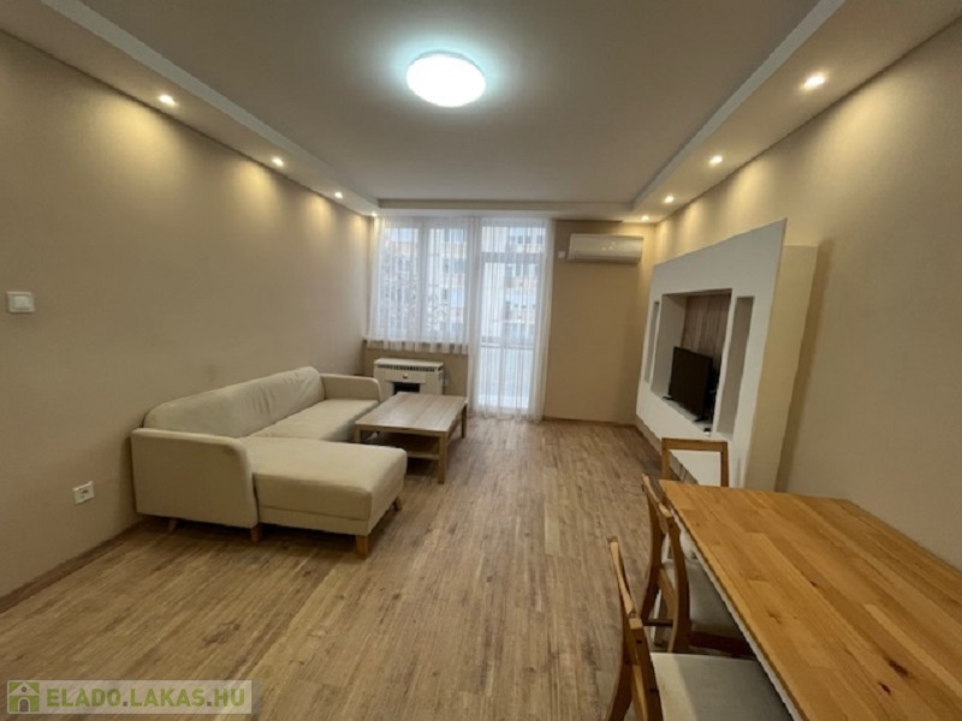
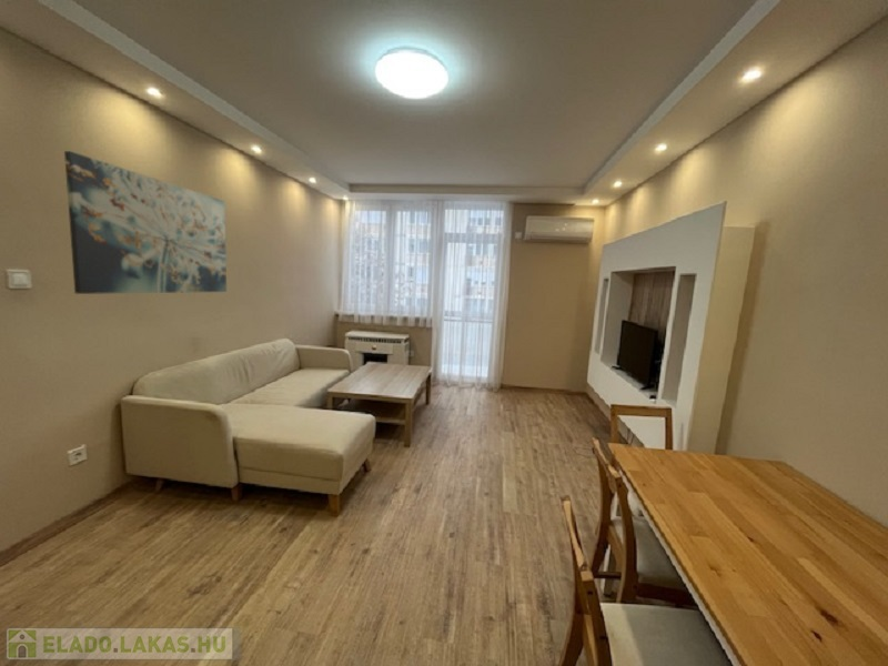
+ wall art (164, 238)
